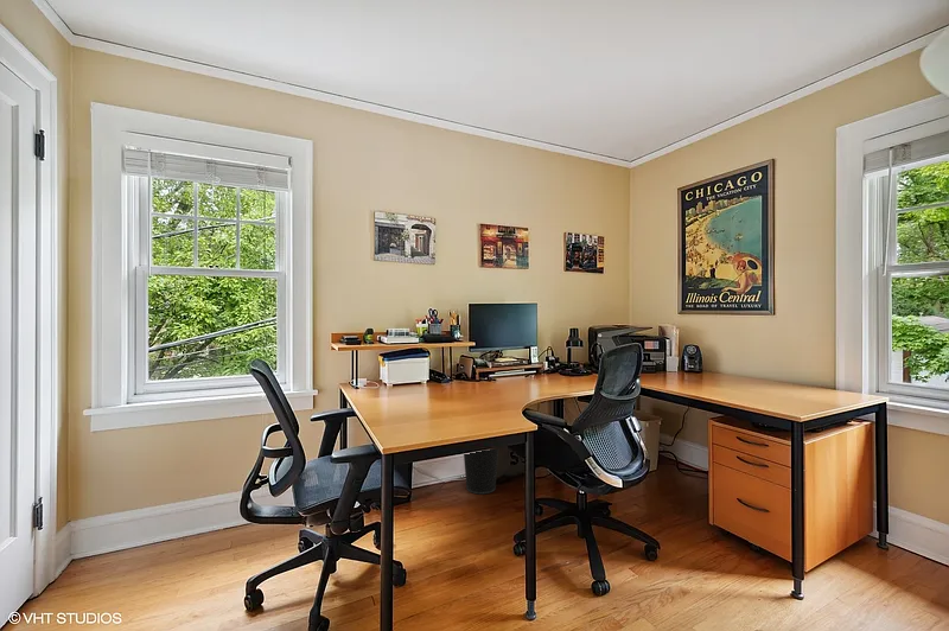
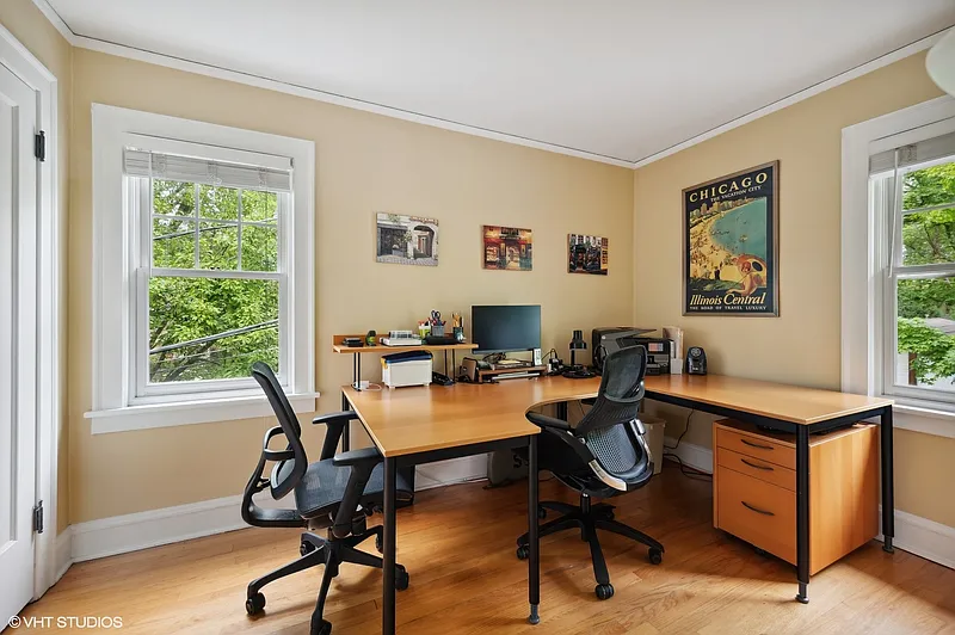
- wastebasket (480, 465)
